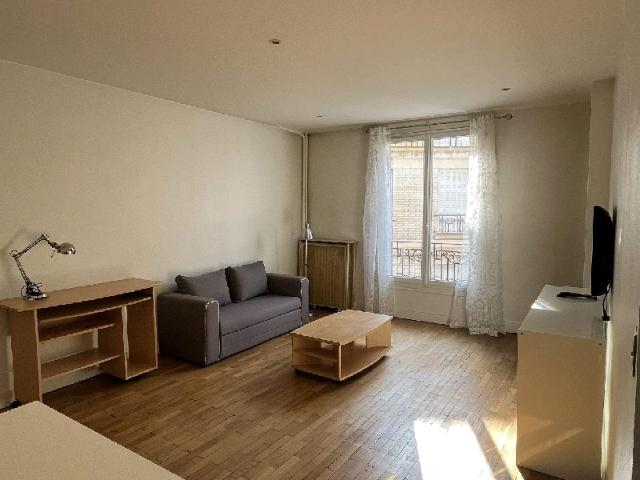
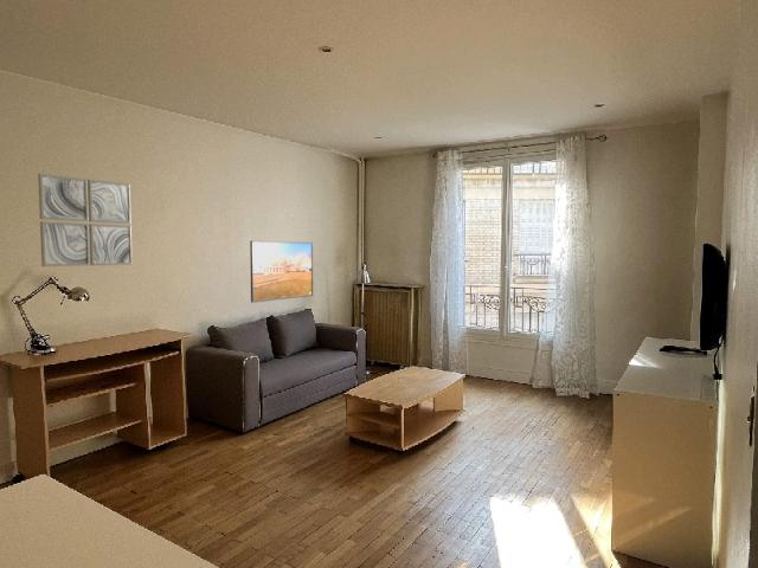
+ wall art (88, 224)
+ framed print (283, 270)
